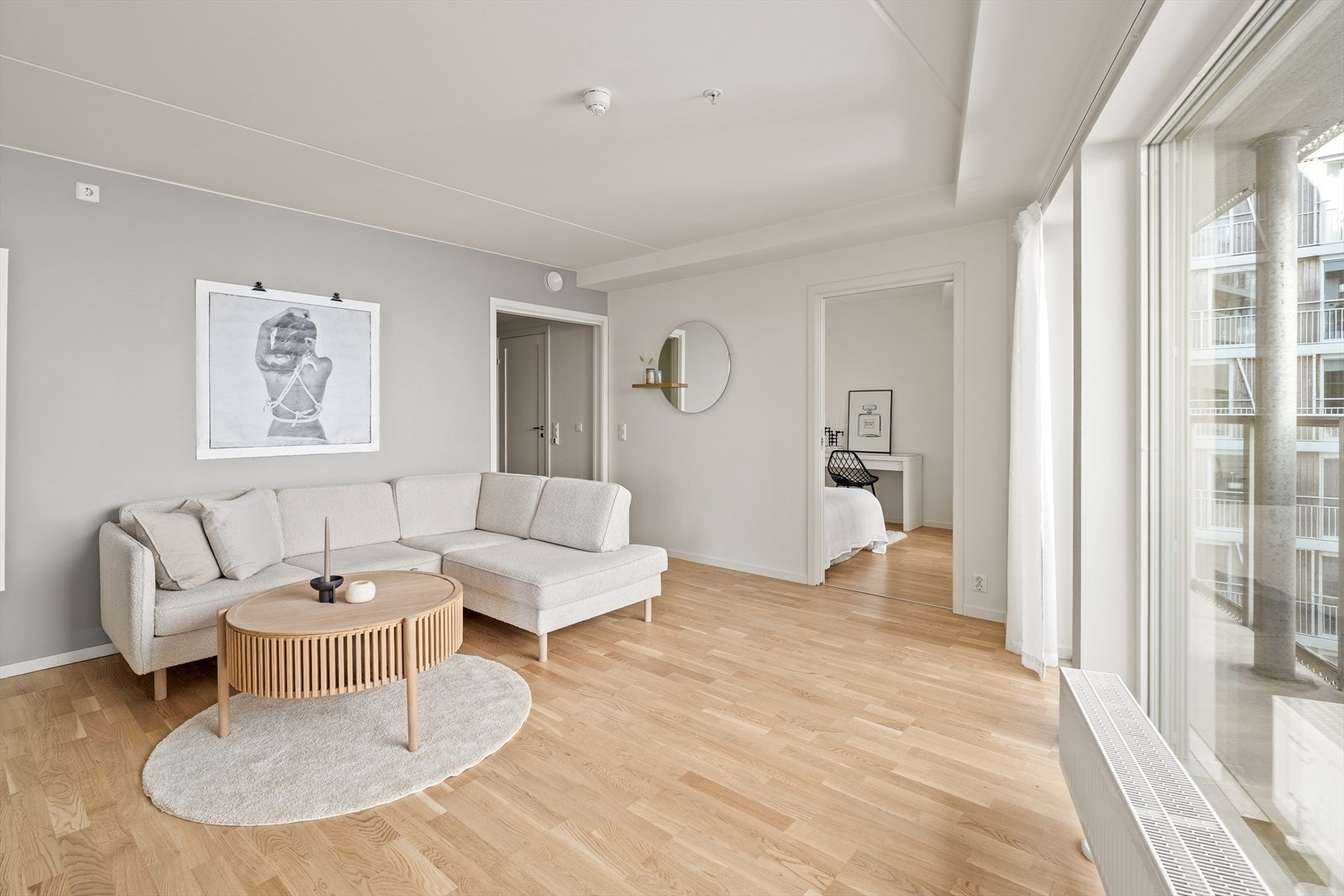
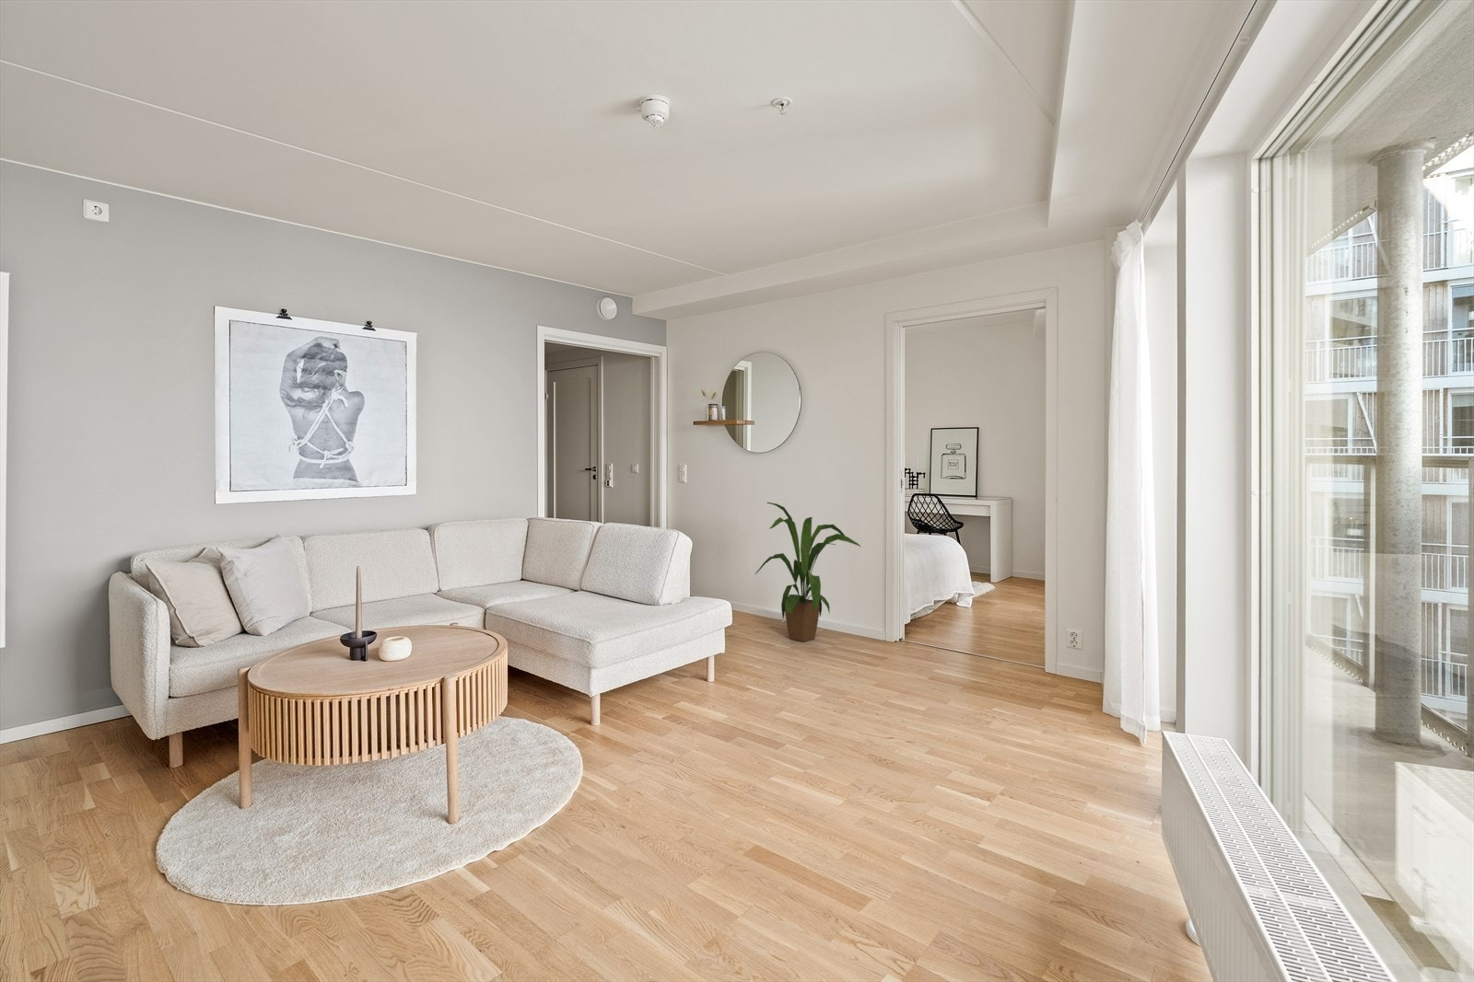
+ house plant (810, 571)
